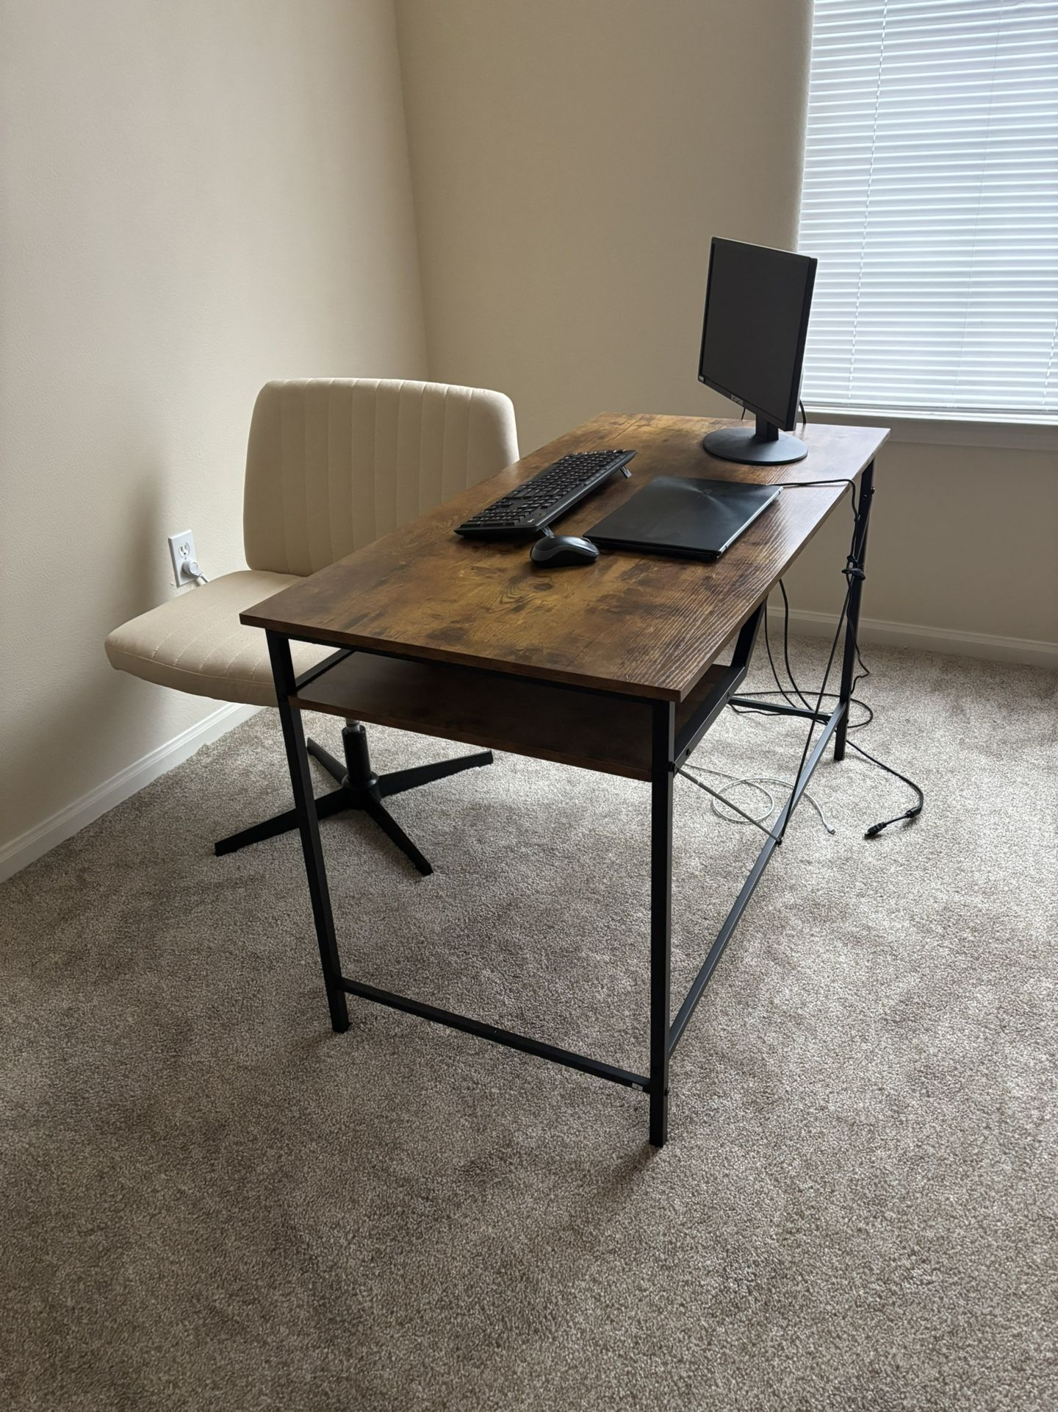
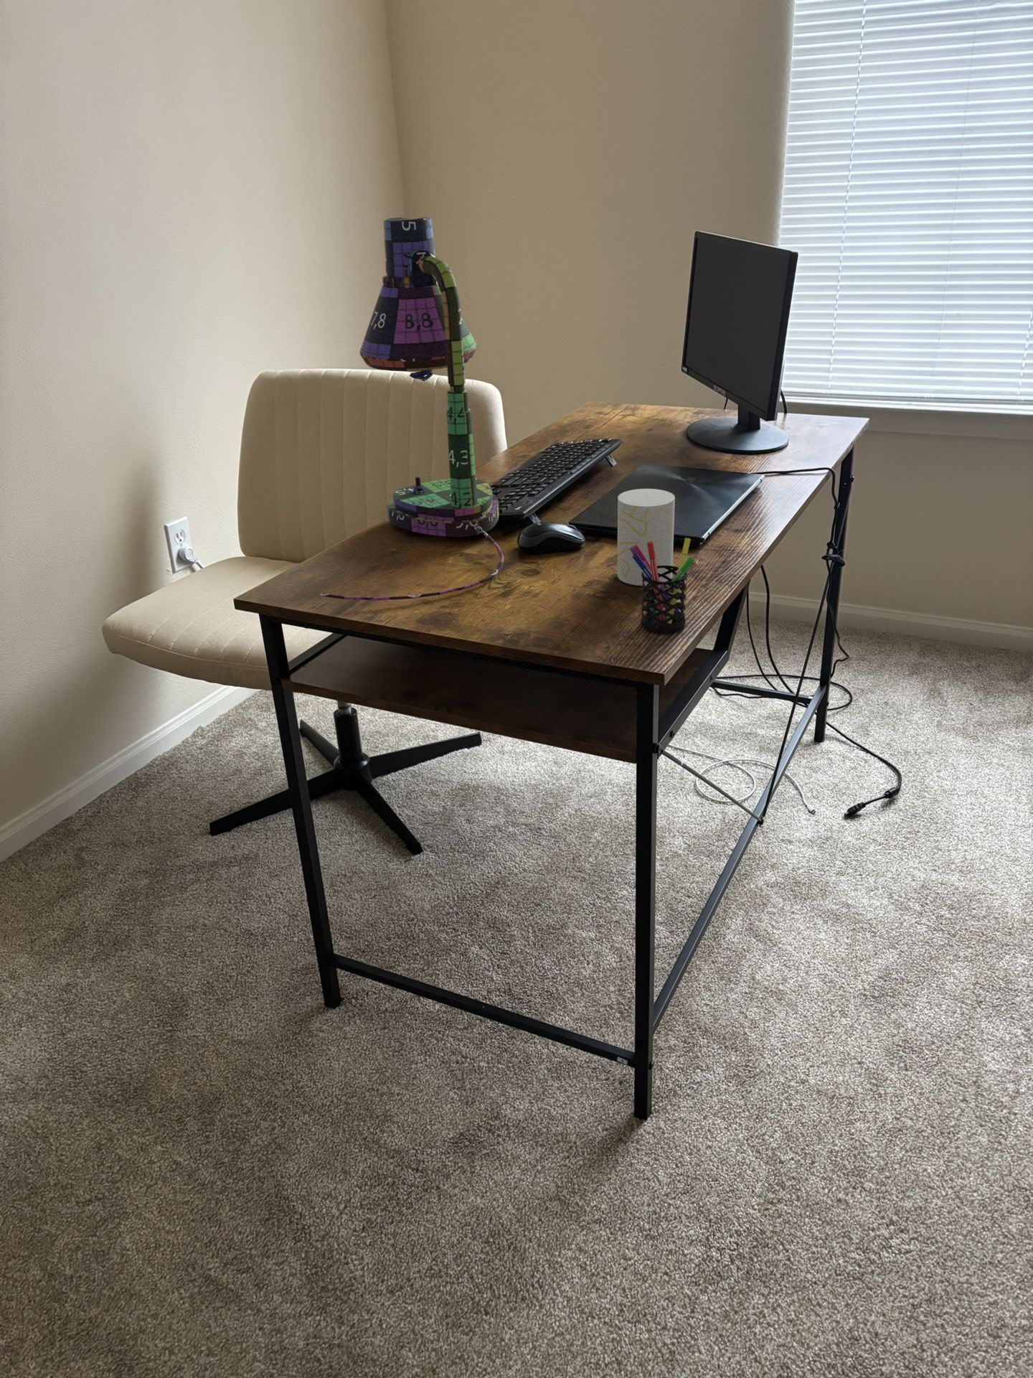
+ desk lamp (393, 370)
+ pen holder (666, 582)
+ cup (645, 537)
